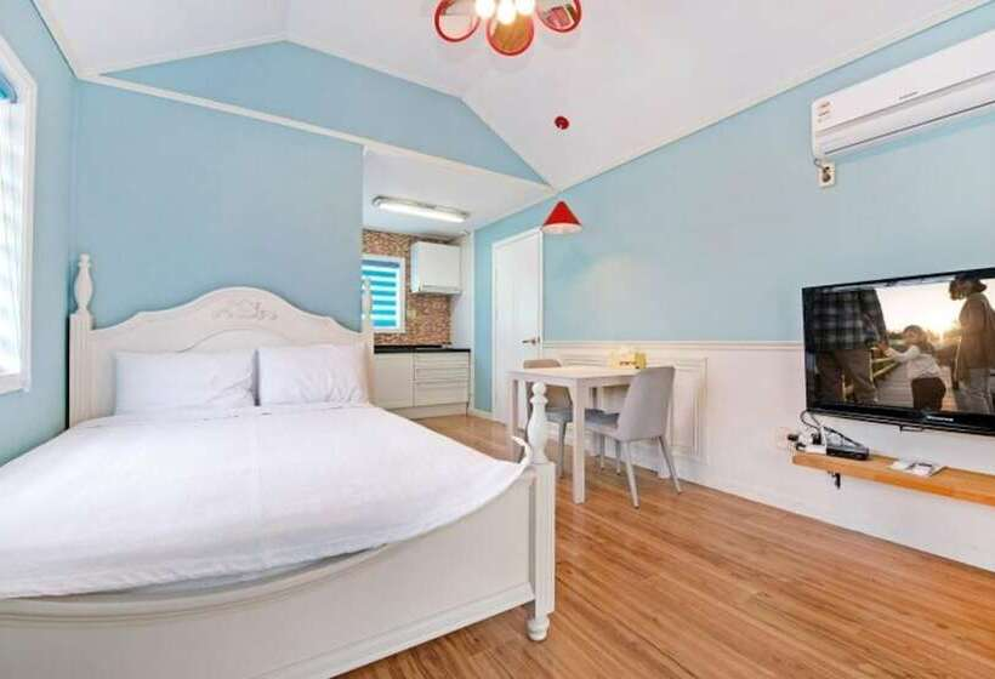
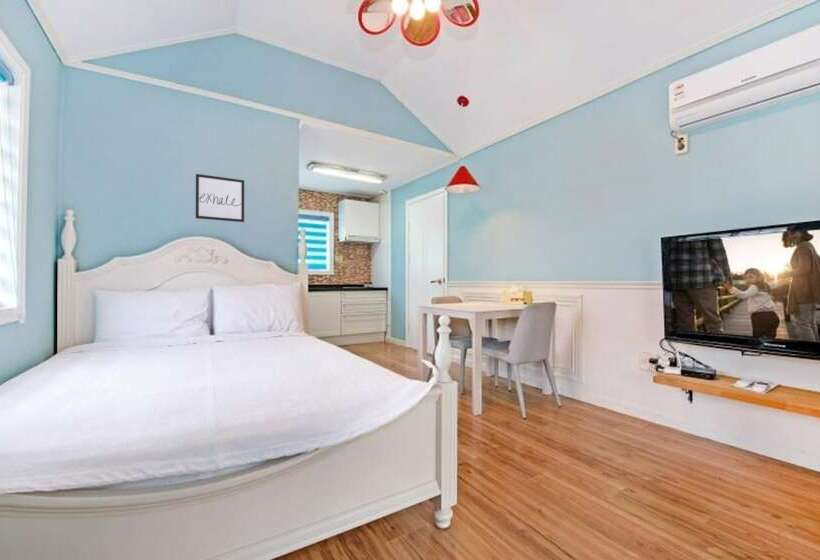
+ wall art (220, 198)
